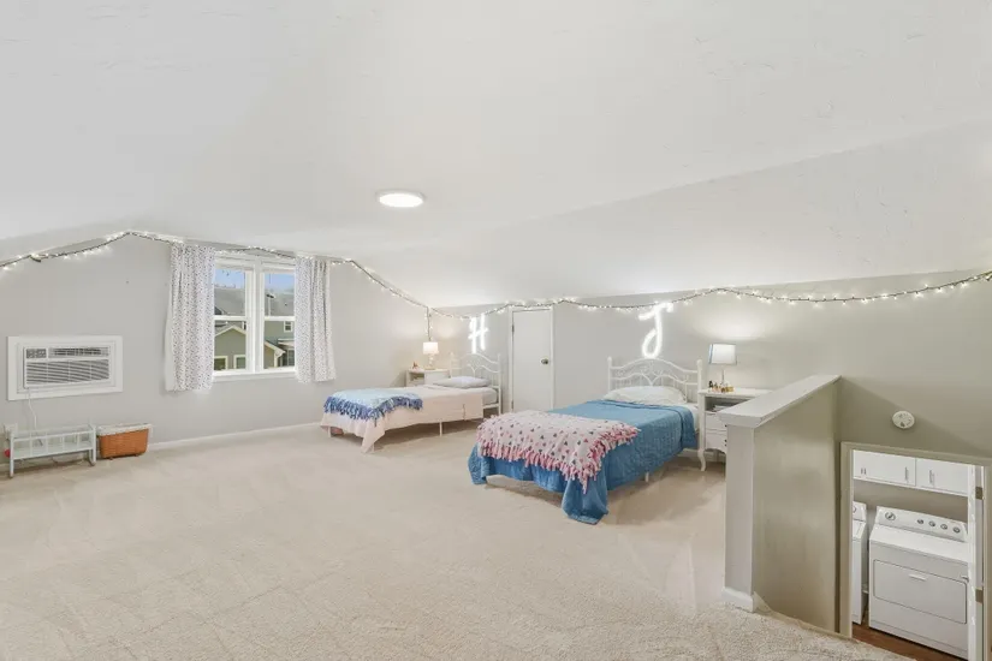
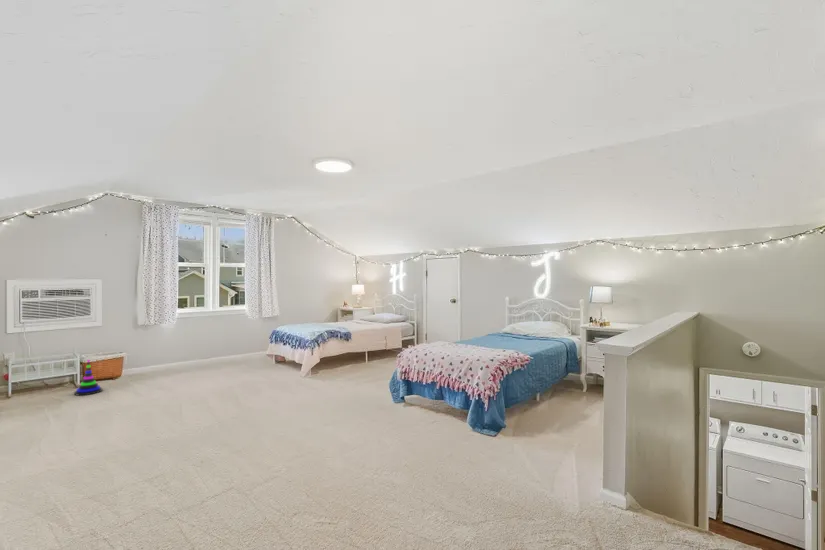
+ stacking toy (88, 376)
